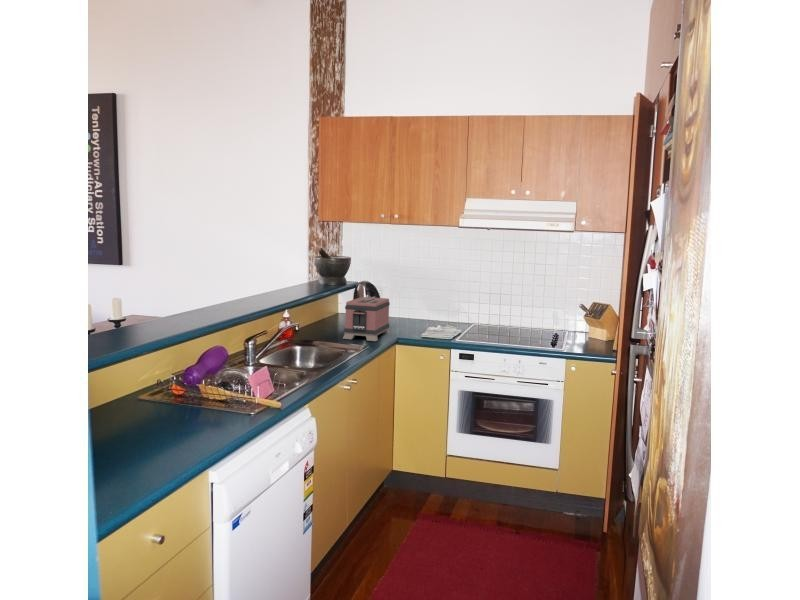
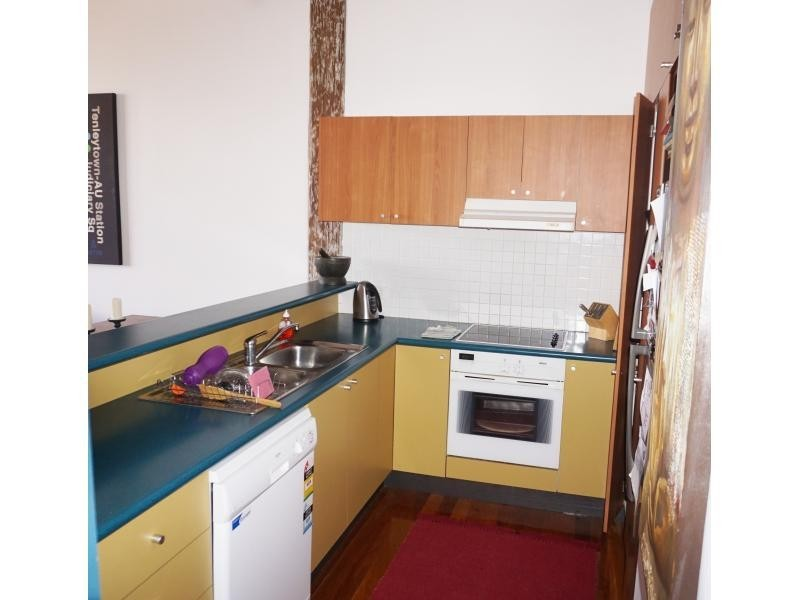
- toaster (367, 318)
